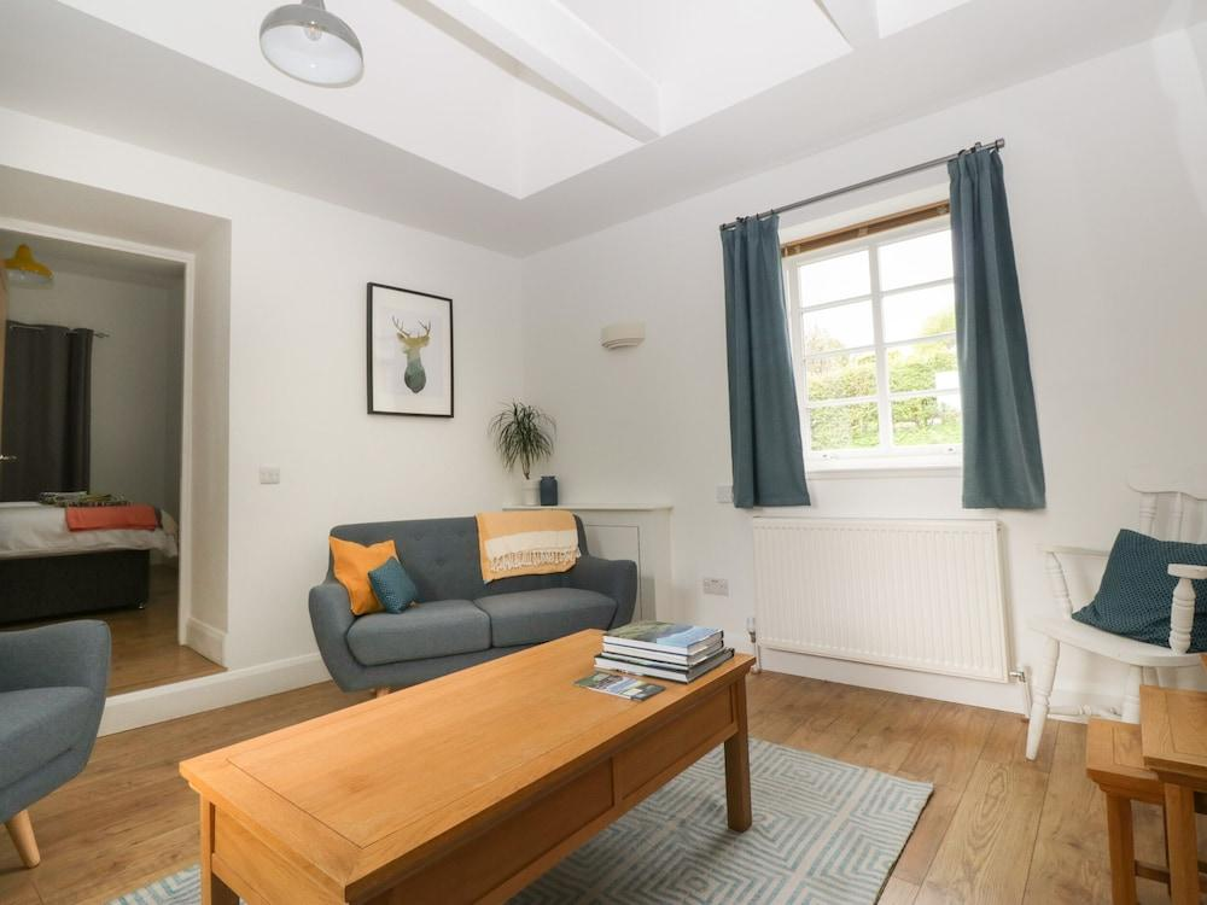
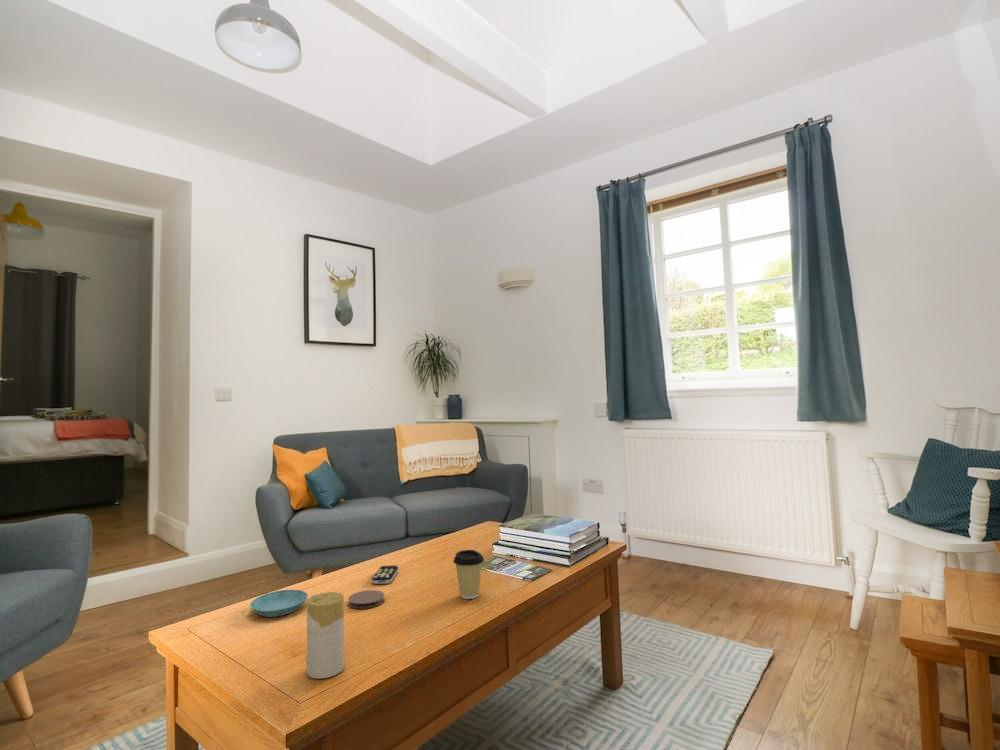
+ saucer (279, 604)
+ coaster (366, 599)
+ coffee cup (469, 574)
+ candle (325, 633)
+ remote control (385, 574)
